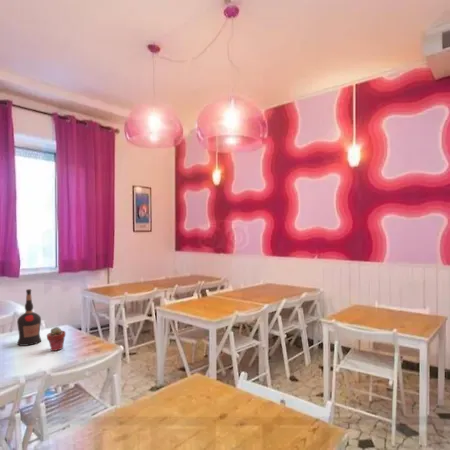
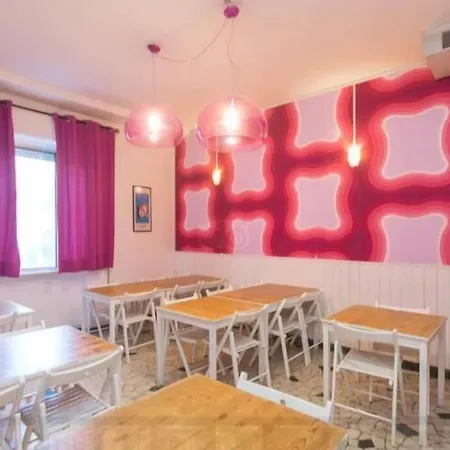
- liquor bottle (29, 315)
- potted succulent (56, 337)
